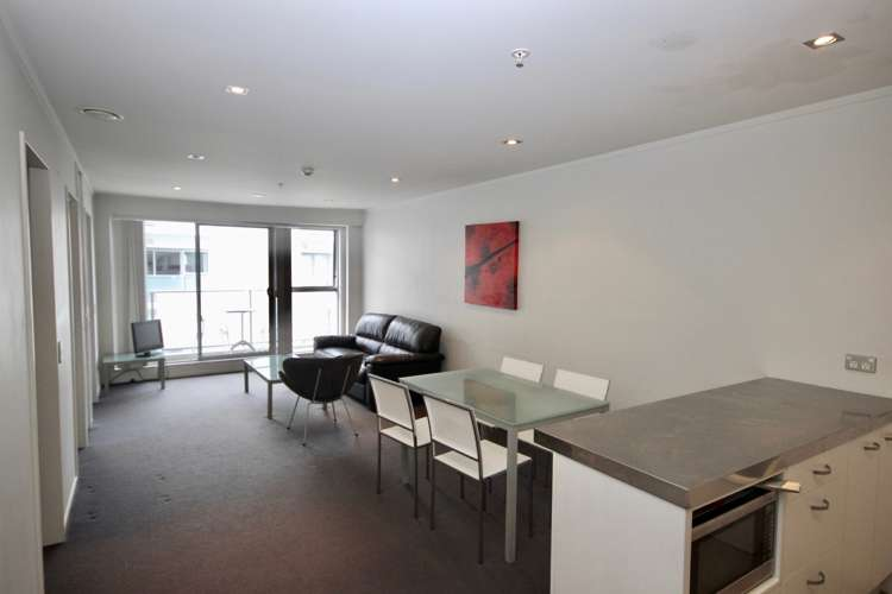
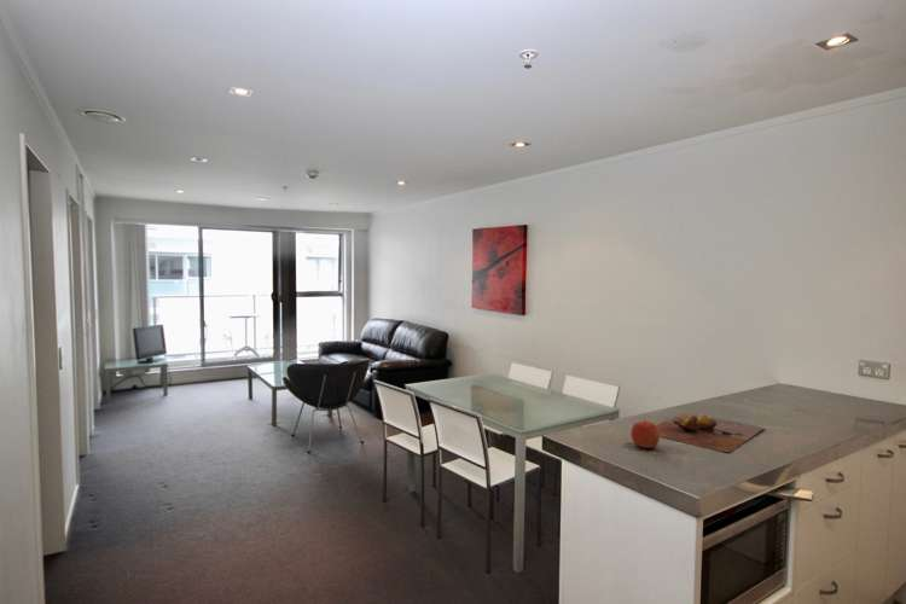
+ cutting board (703, 423)
+ apple (644, 432)
